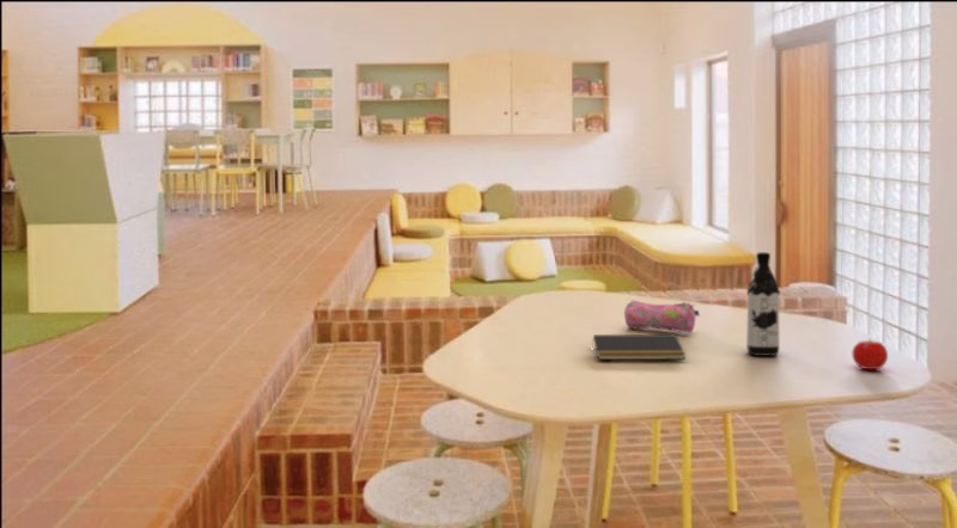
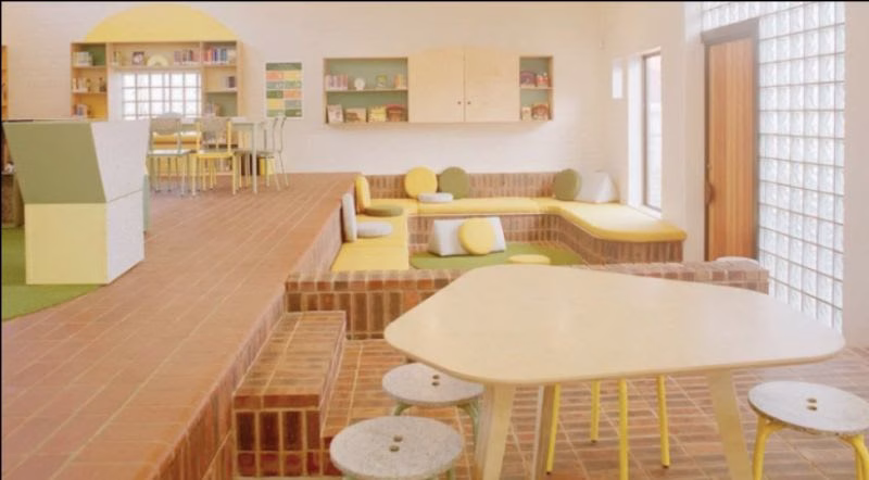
- water bottle (762, 302)
- fruit (870, 352)
- pencil case (660, 315)
- notepad (638, 346)
